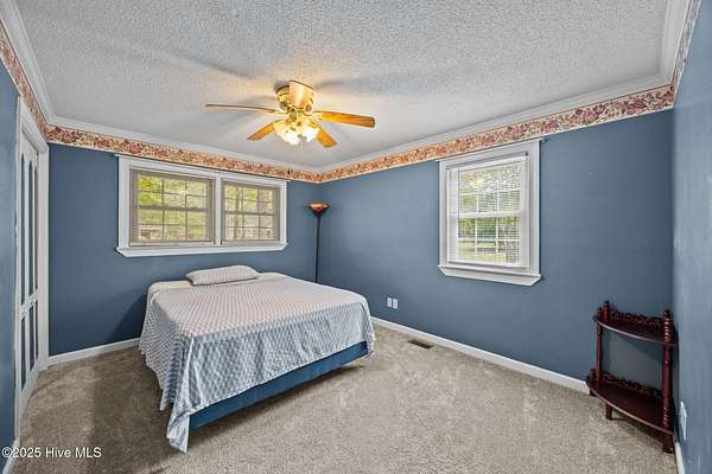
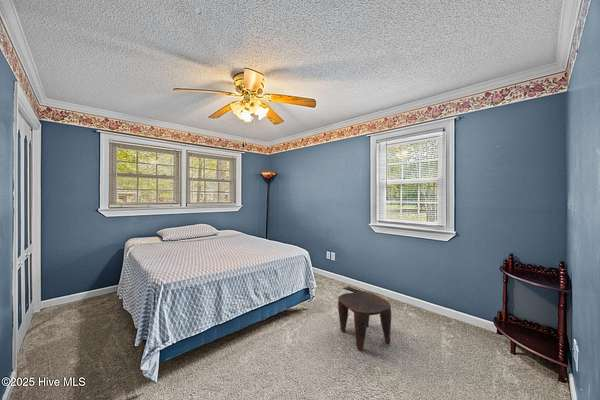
+ stool (363, 318)
